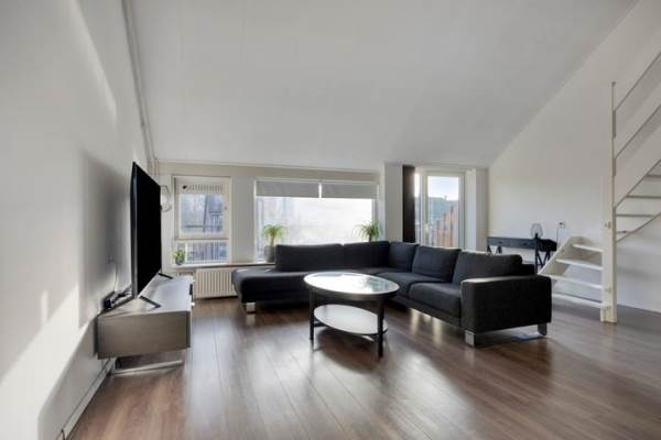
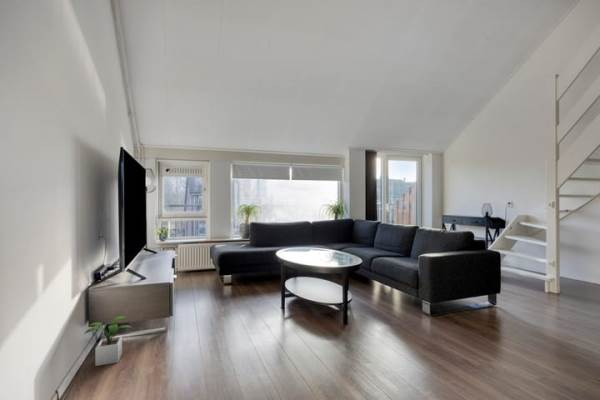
+ potted plant (107, 341)
